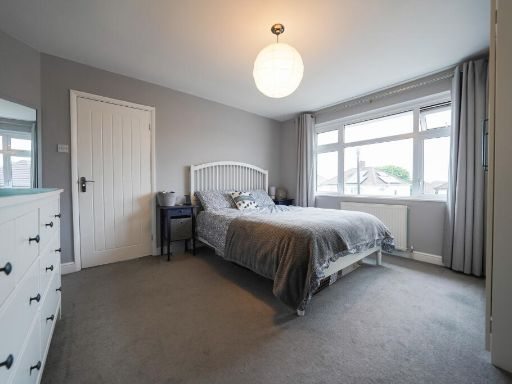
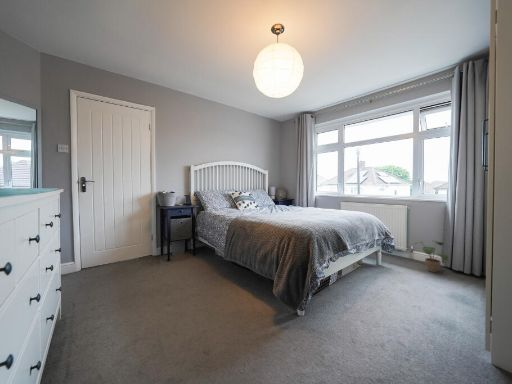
+ potted plant (433, 256)
